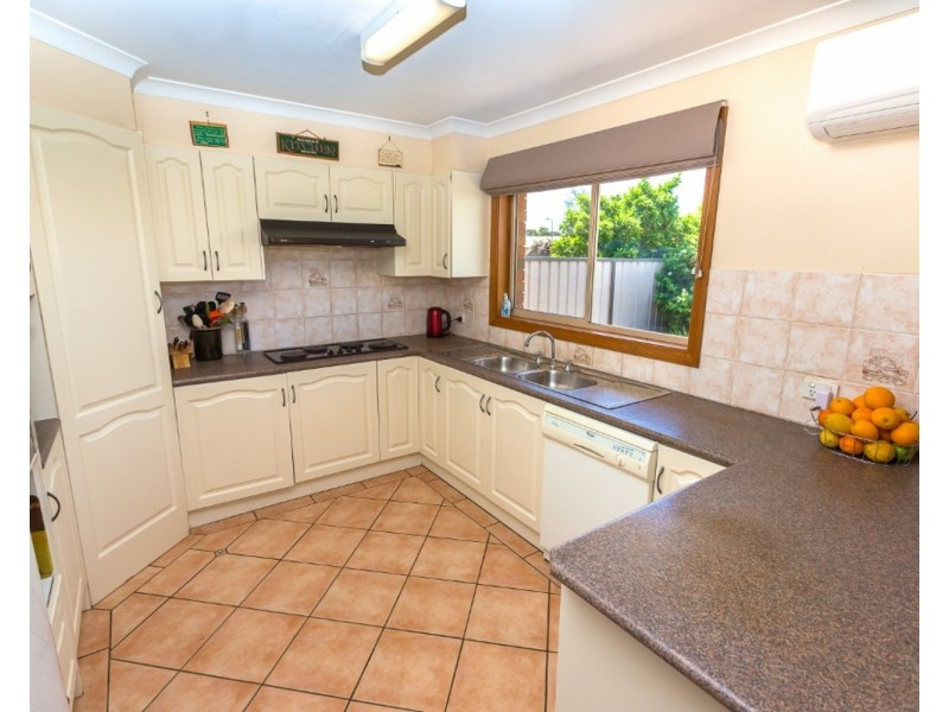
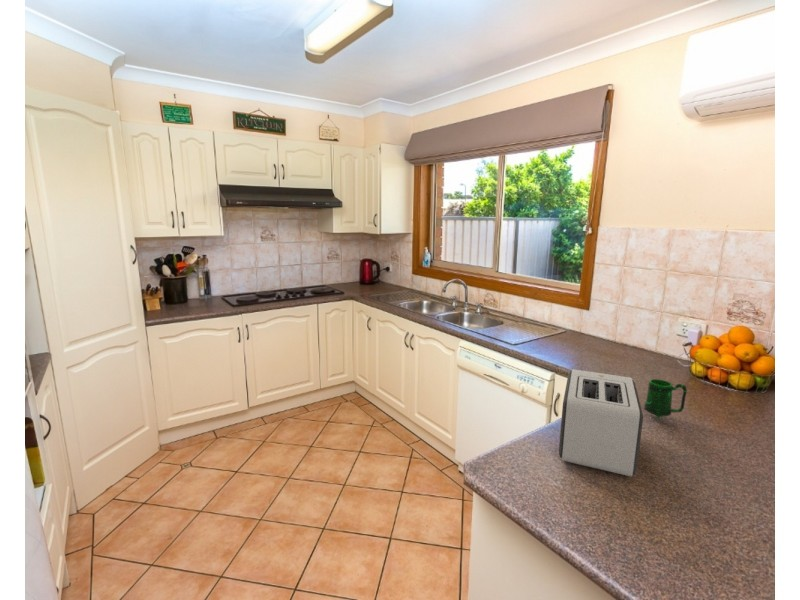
+ toaster (598, 416)
+ mug (665, 401)
